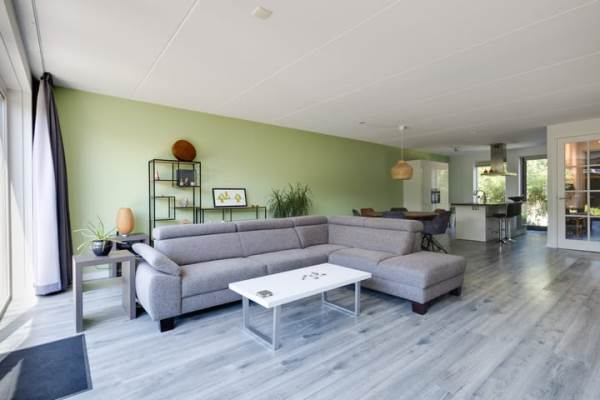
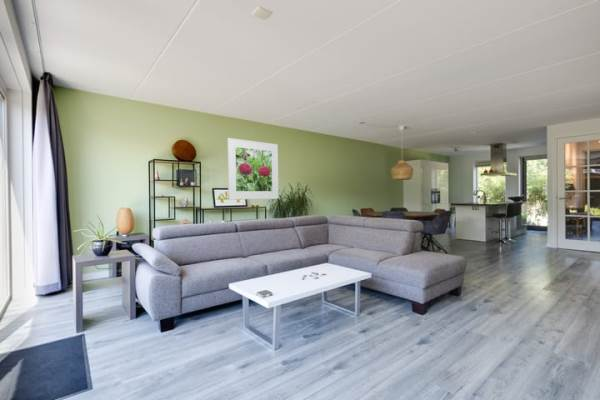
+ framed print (254, 170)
